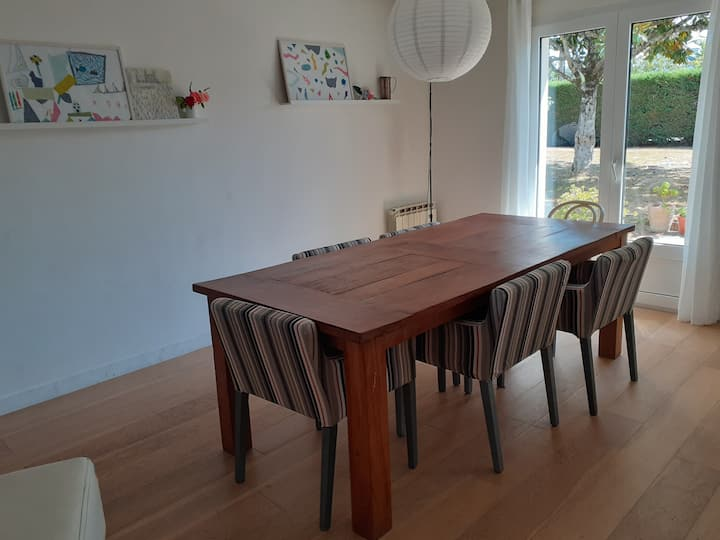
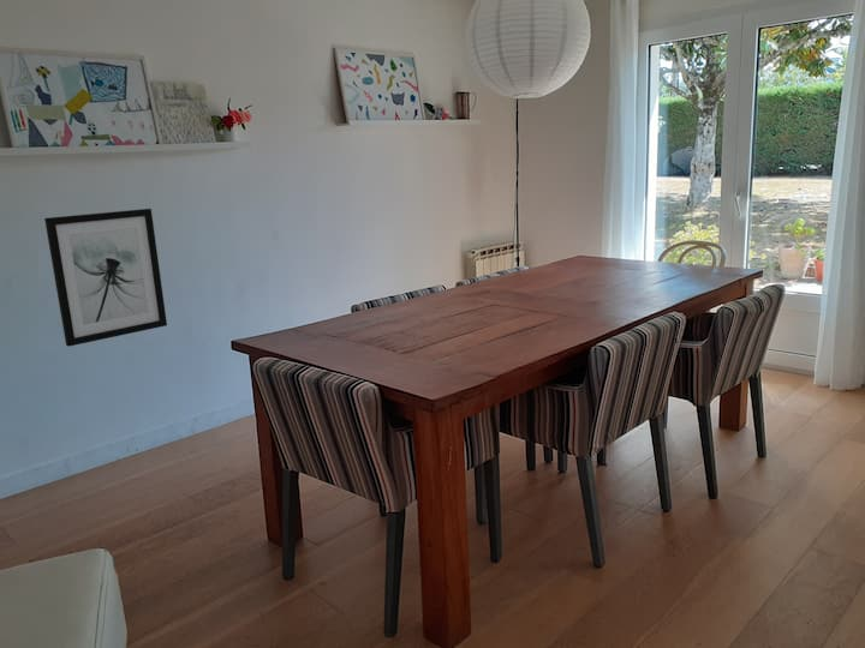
+ wall art (109, 275)
